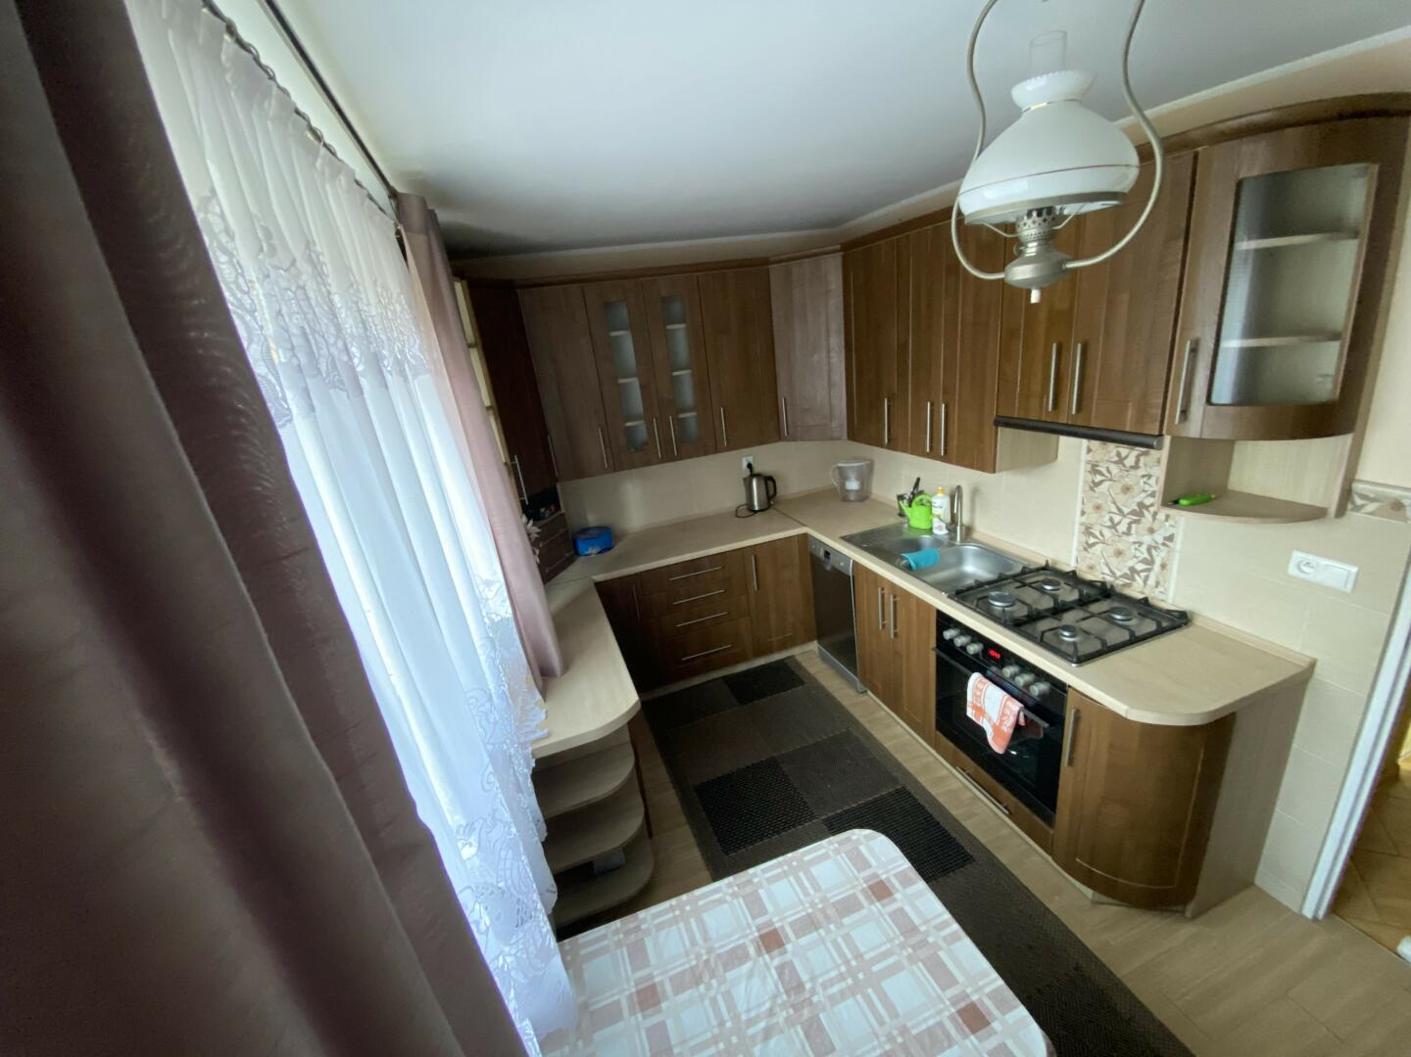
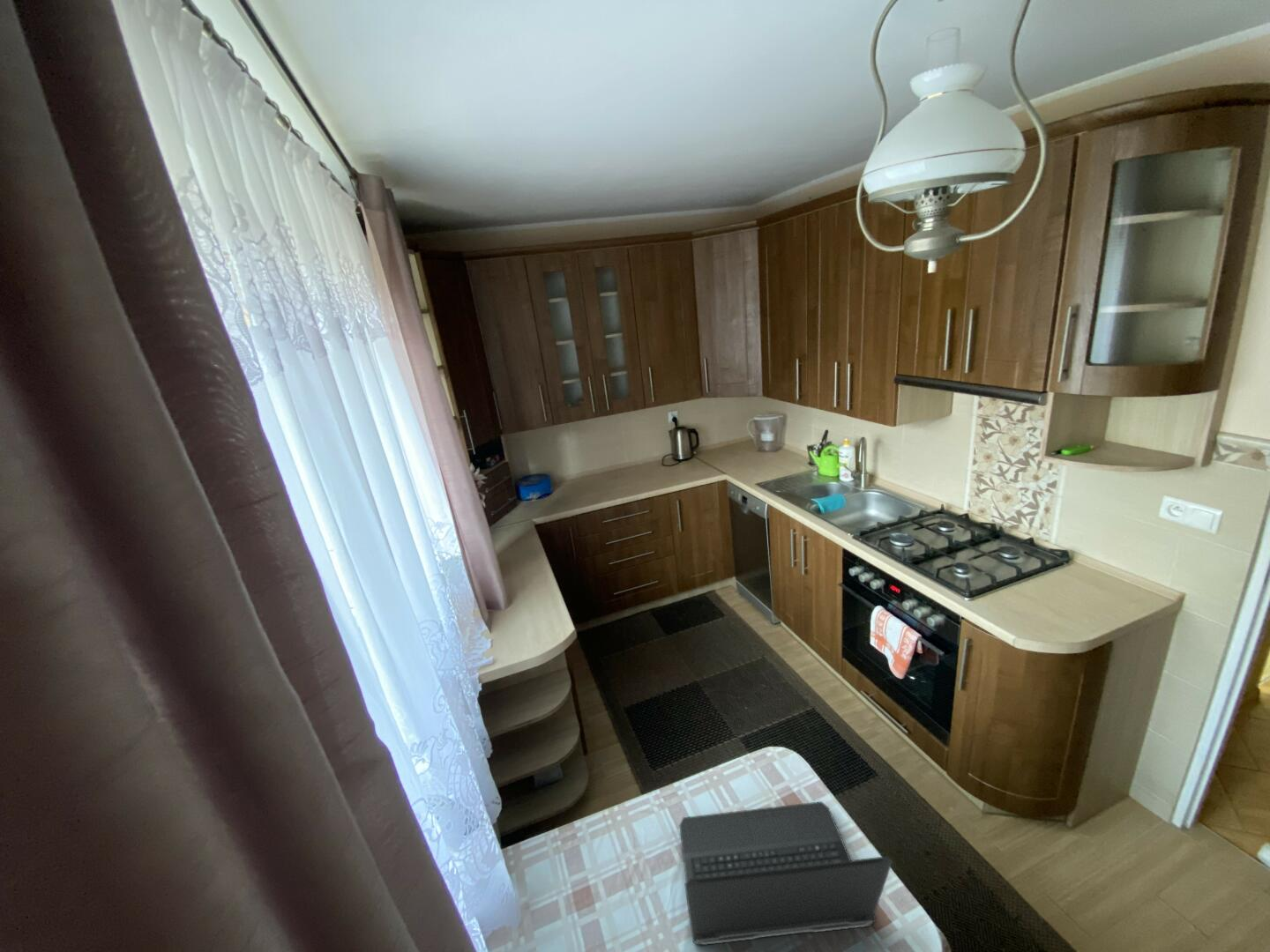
+ laptop computer (767, 837)
